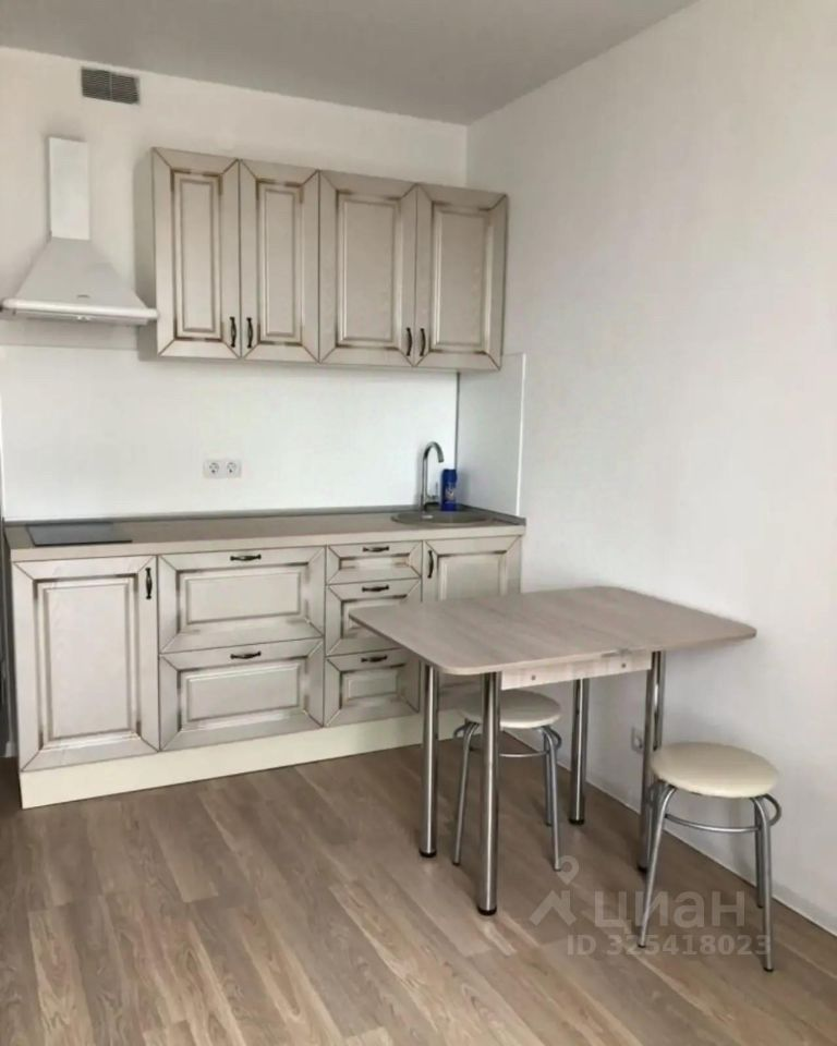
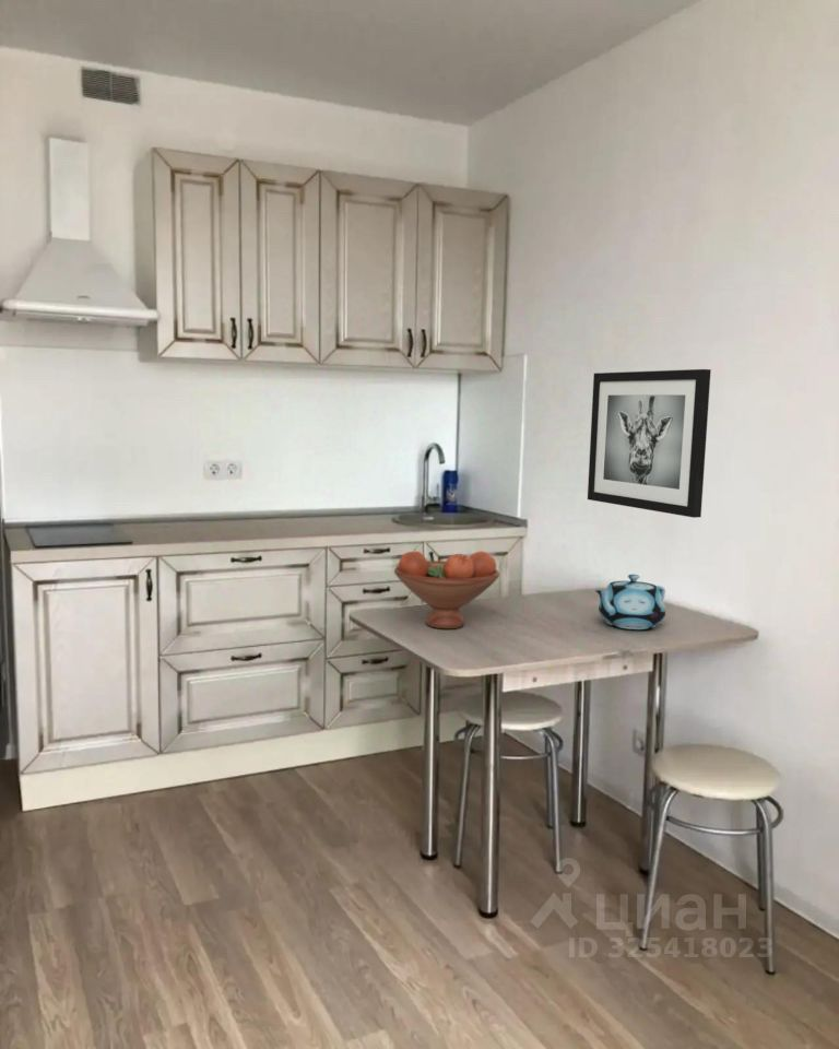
+ teapot (629, 600)
+ fruit bowl (446, 587)
+ wall art (643, 439)
